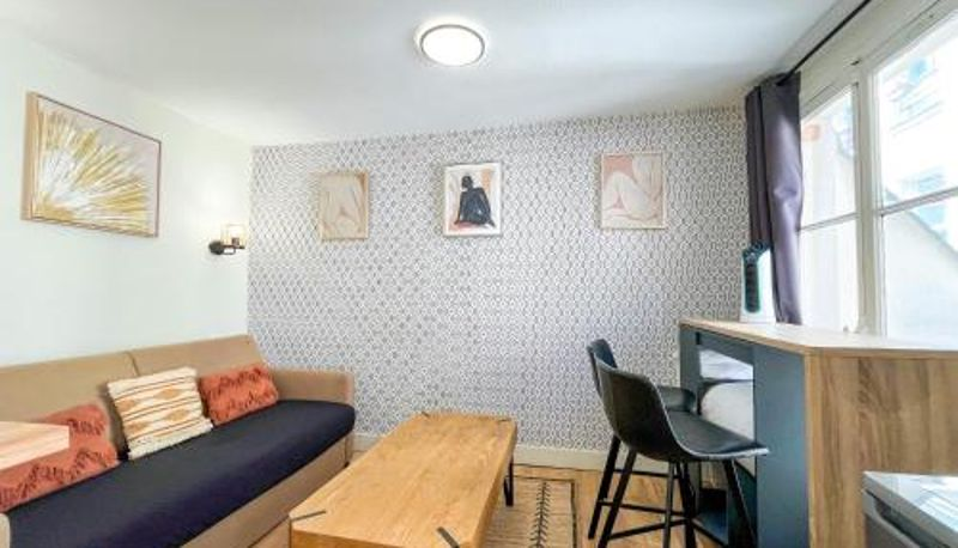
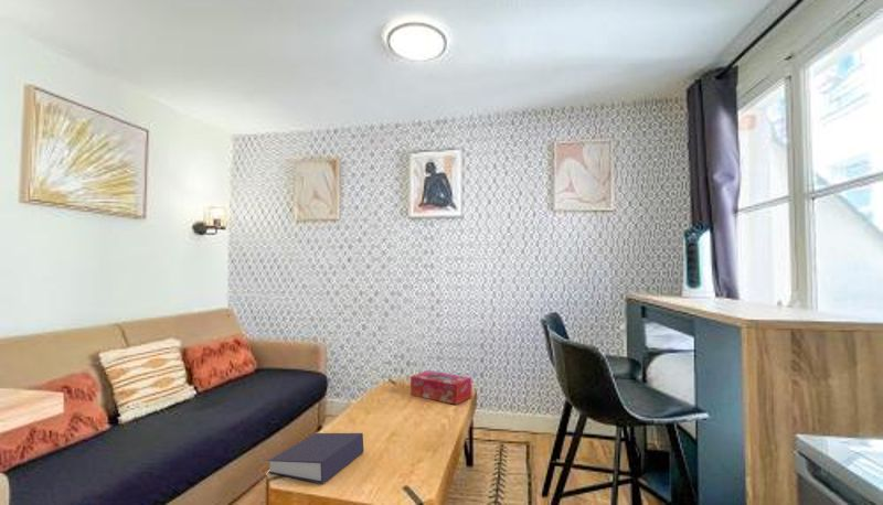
+ tissue box (440, 386)
+ book (318, 451)
